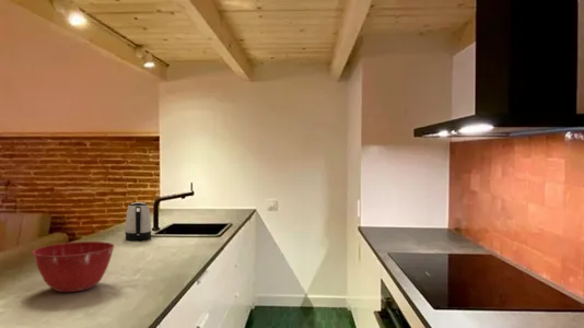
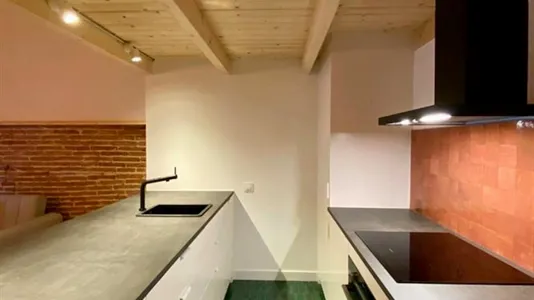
- kettle (138, 221)
- mixing bowl (74, 267)
